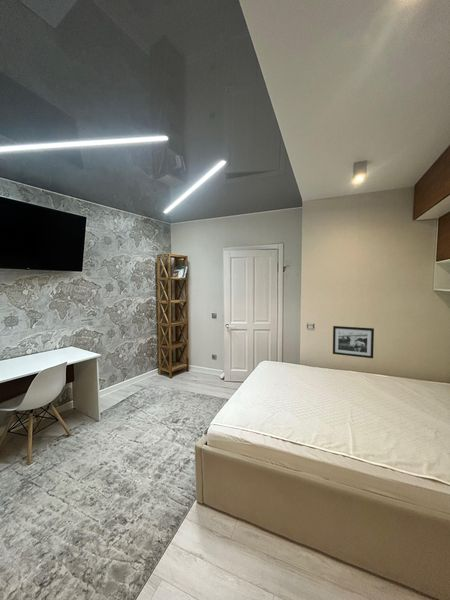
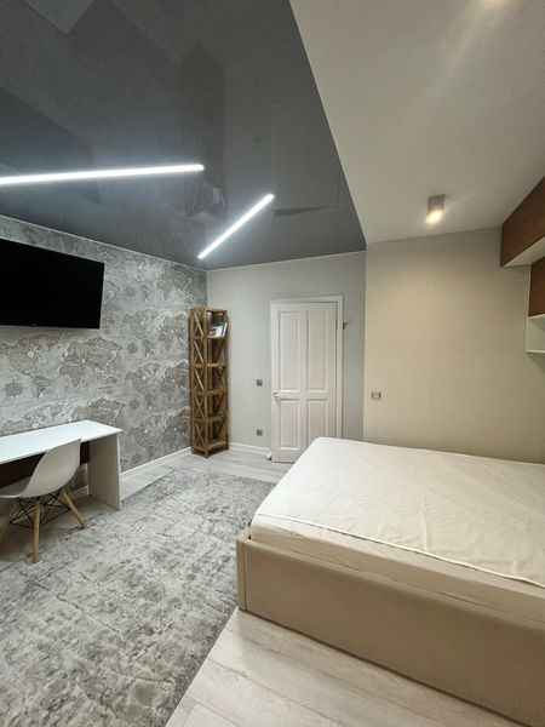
- picture frame (352, 341)
